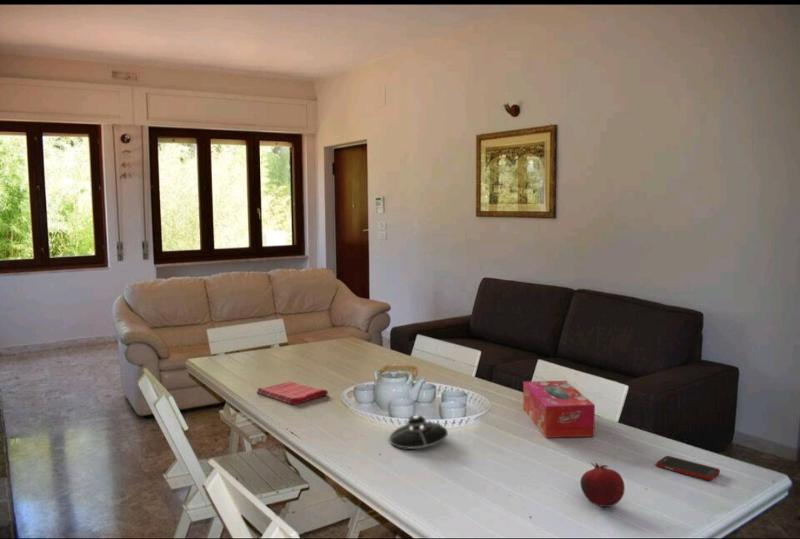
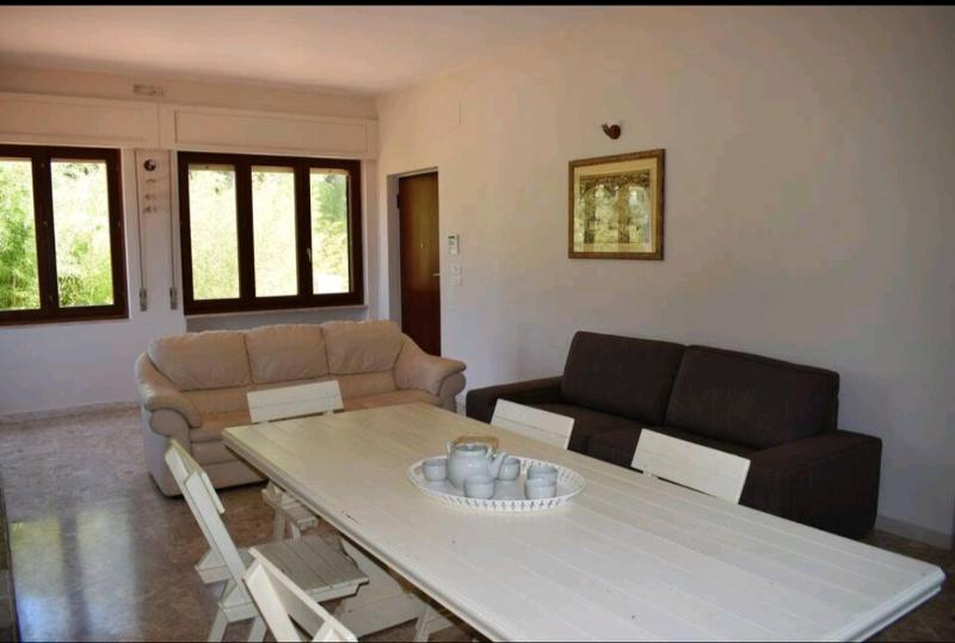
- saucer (418, 428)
- dish towel (292, 391)
- tissue box (556, 407)
- cell phone (687, 467)
- fruit (602, 484)
